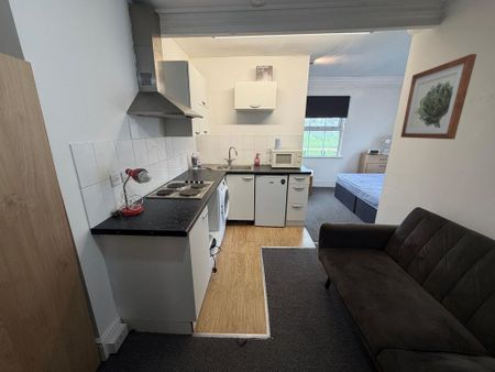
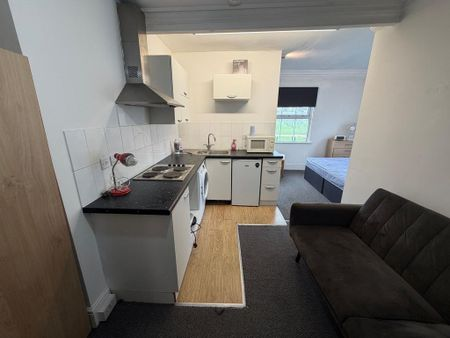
- wall art (431, 103)
